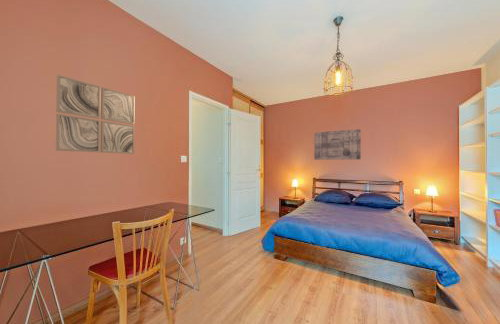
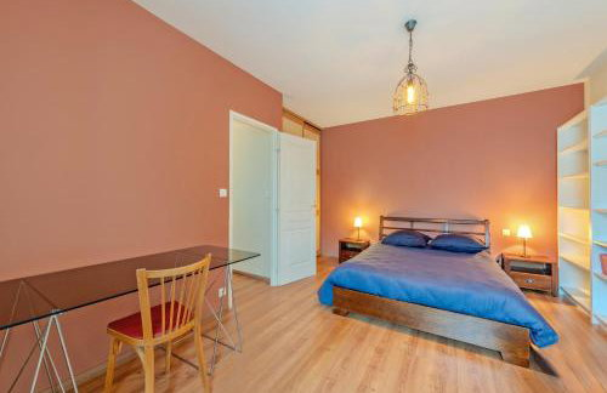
- wall art (99, 120)
- wall art (336, 145)
